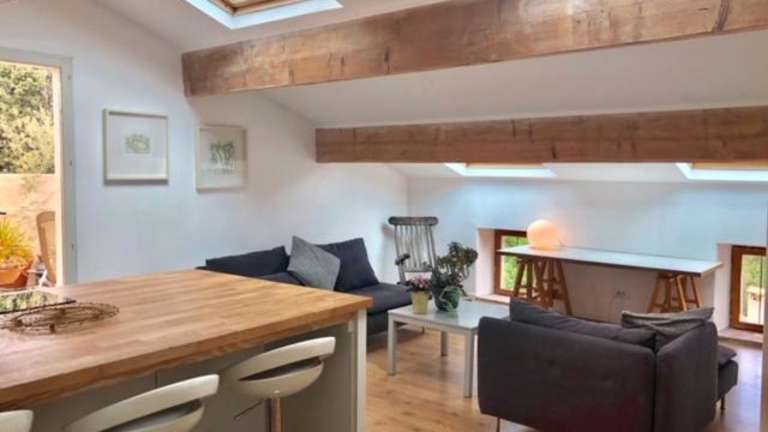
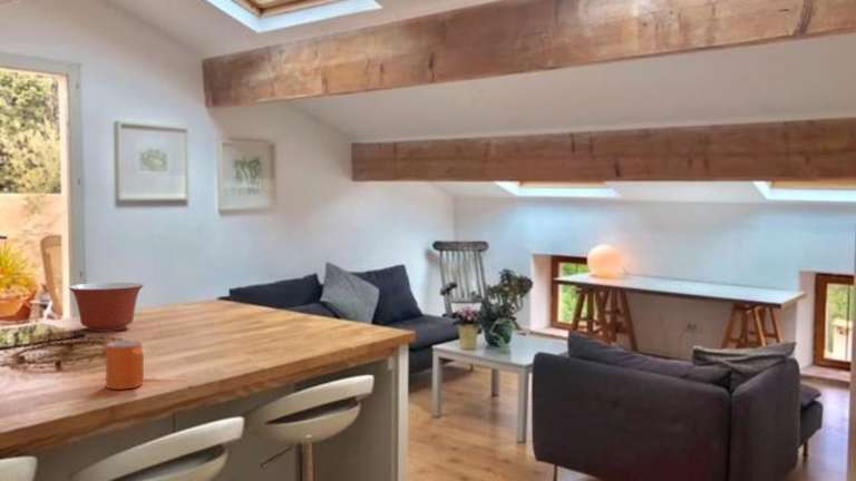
+ mixing bowl (107, 306)
+ mug (129, 364)
